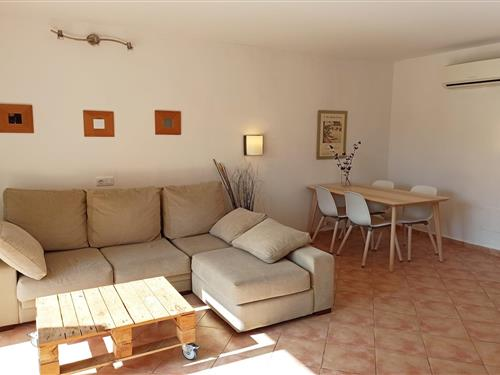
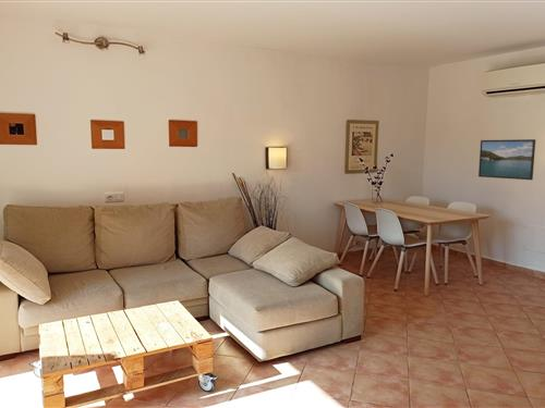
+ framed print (505, 159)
